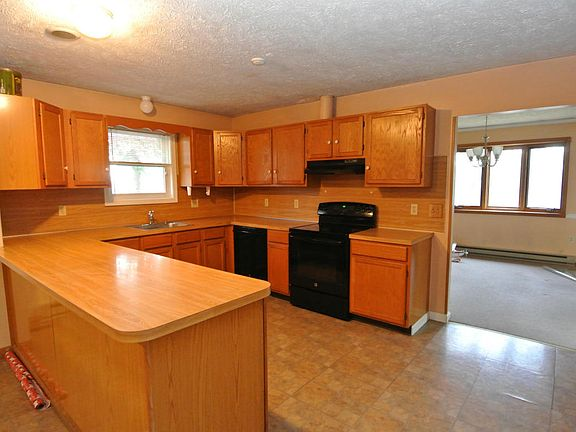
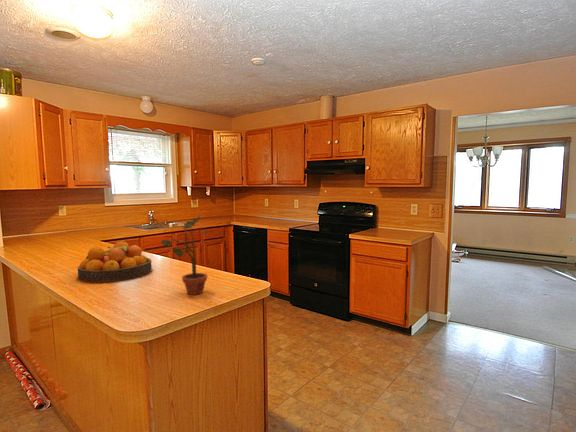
+ fruit bowl (115, 258)
+ potted plant (193, 254)
